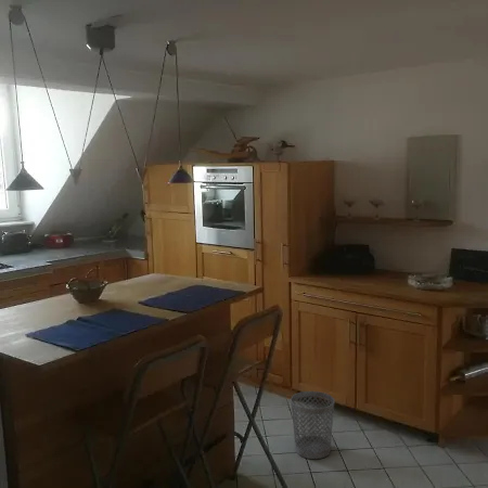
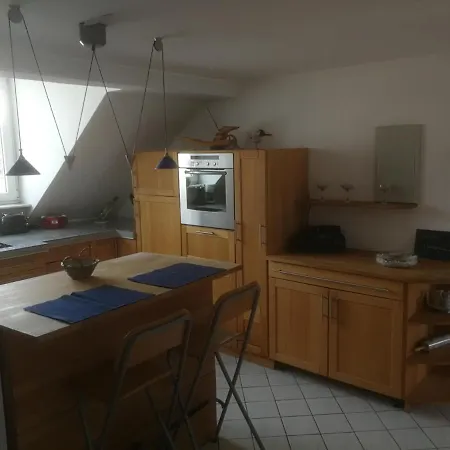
- wastebasket (312, 425)
